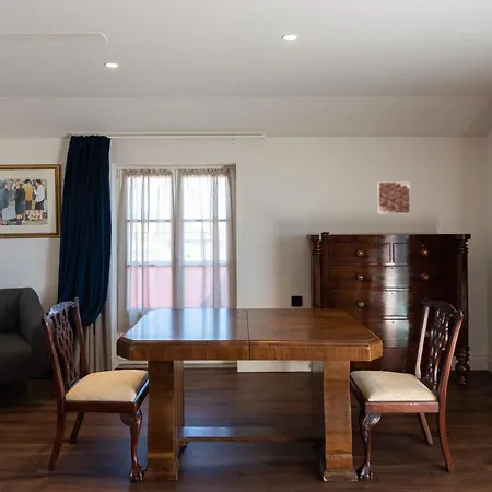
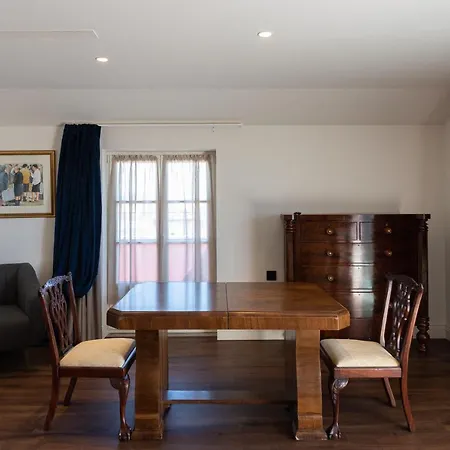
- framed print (394, 198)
